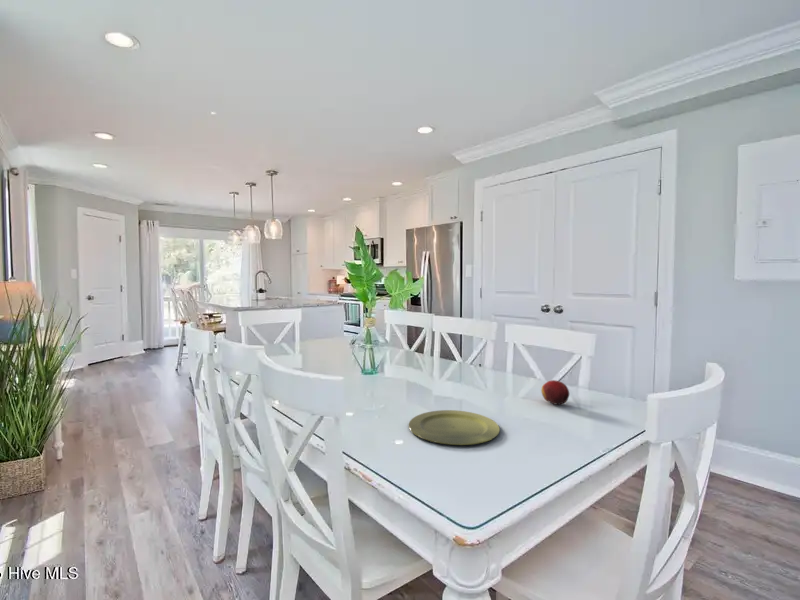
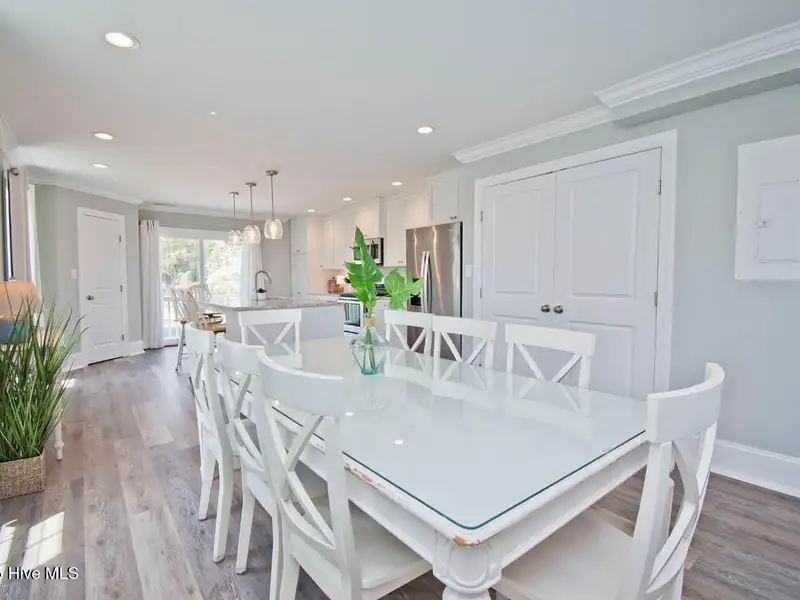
- plate (453, 426)
- fruit (554, 392)
